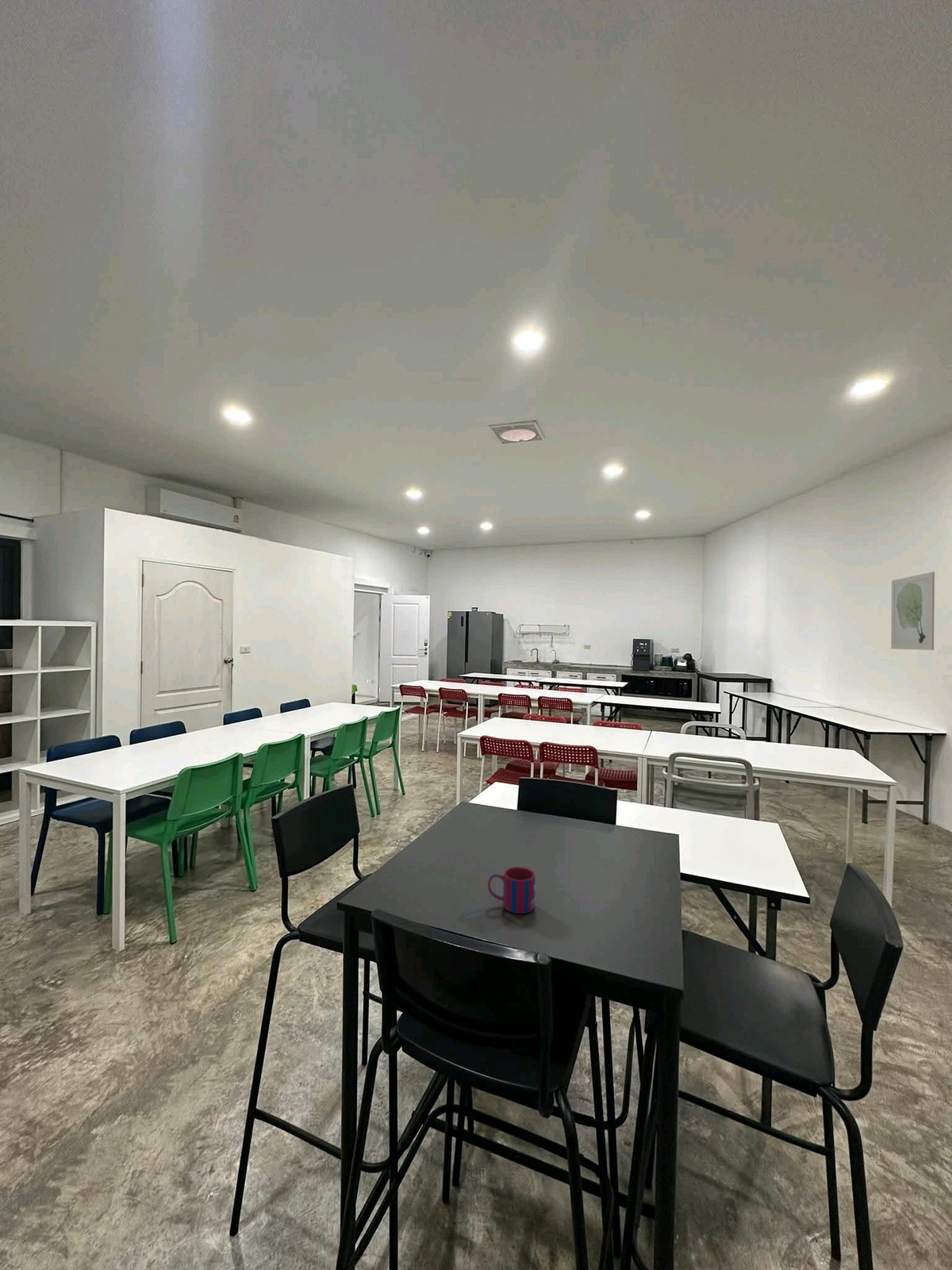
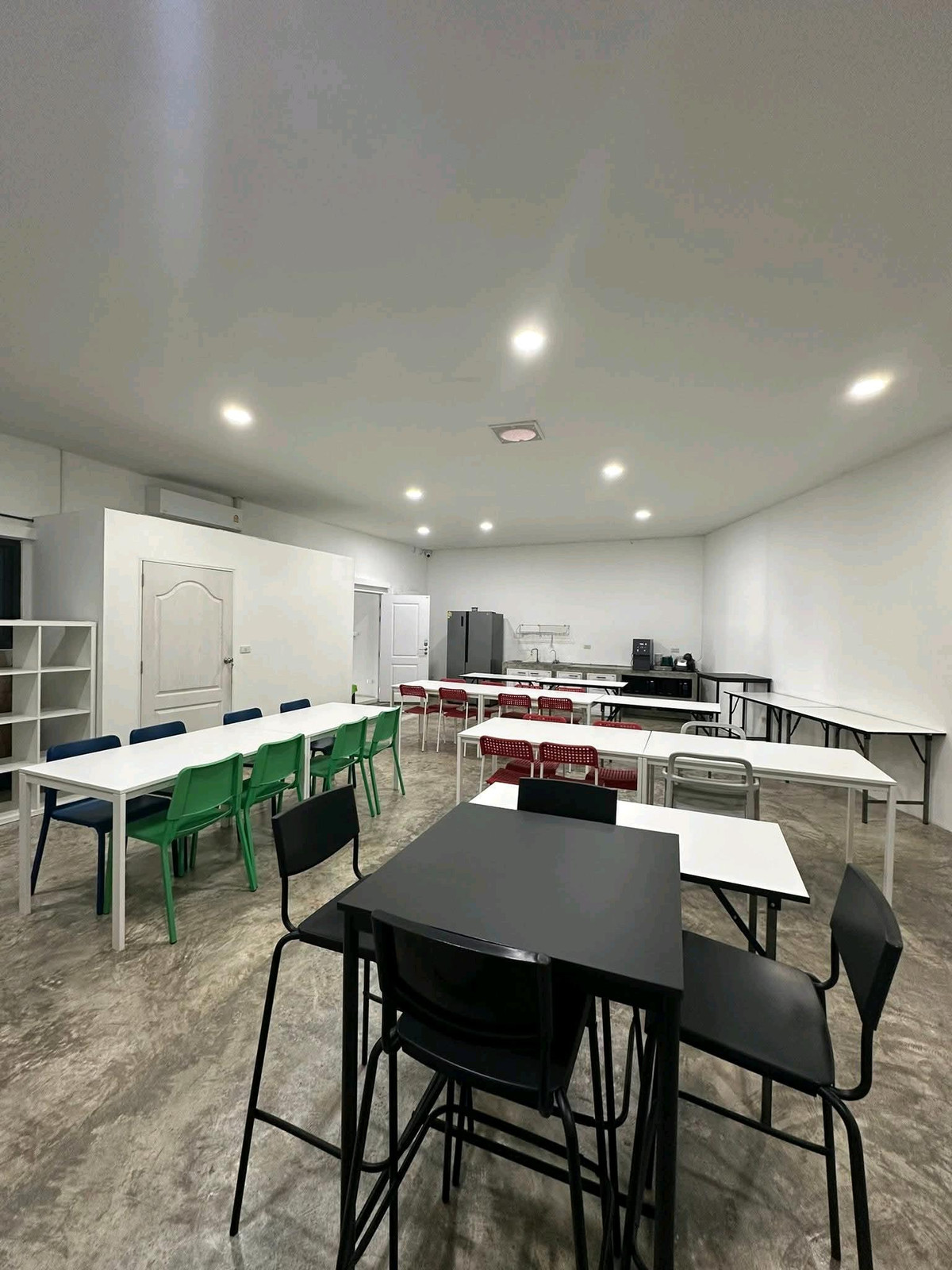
- mug (511, 888)
- wall art (911, 613)
